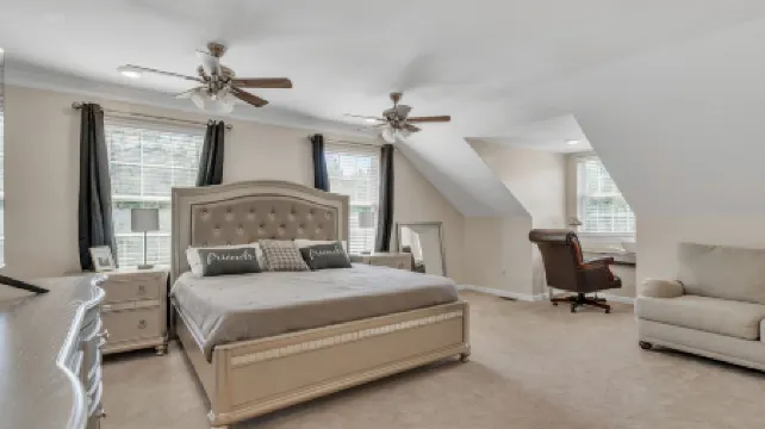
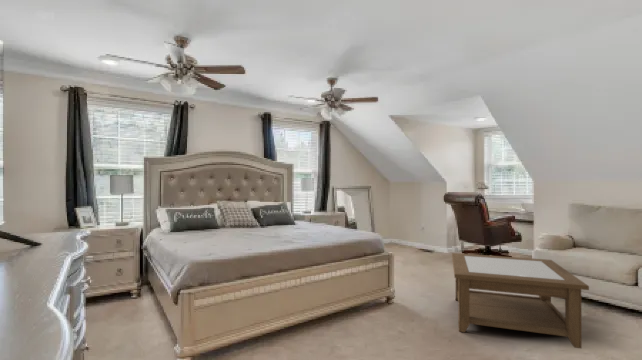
+ coffee table (508, 292)
